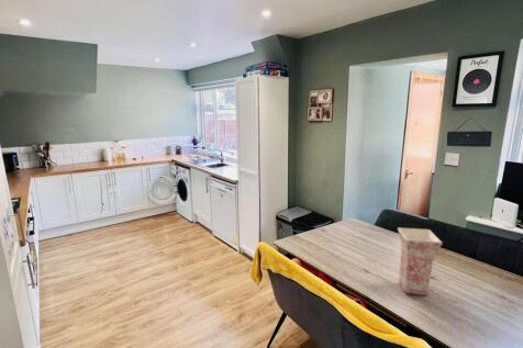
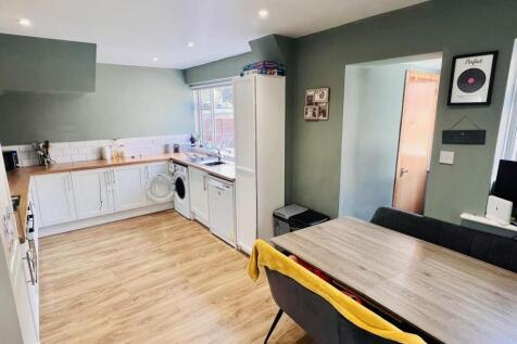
- vase (415, 261)
